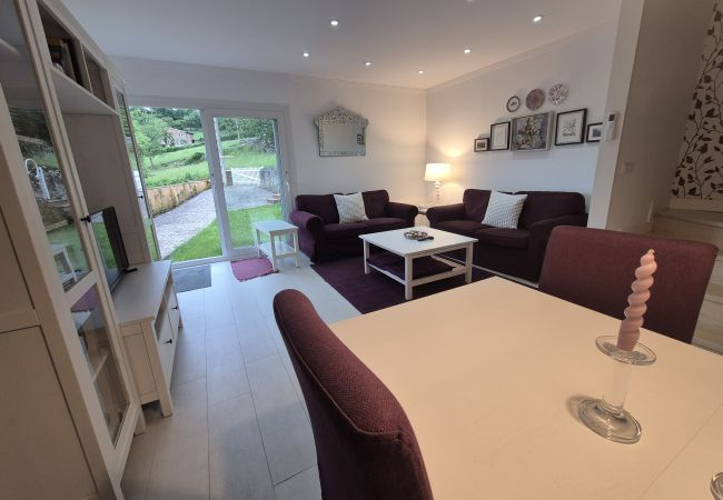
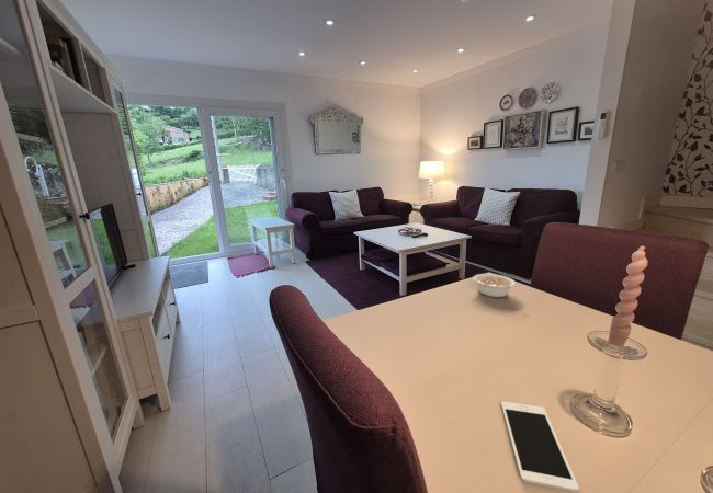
+ cell phone (533, 439)
+ legume (495, 285)
